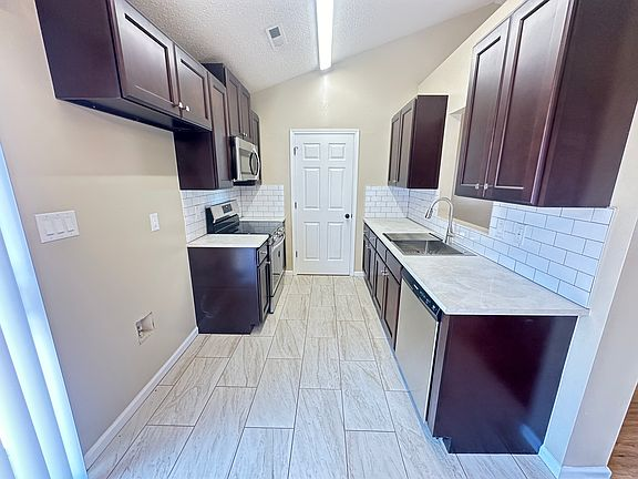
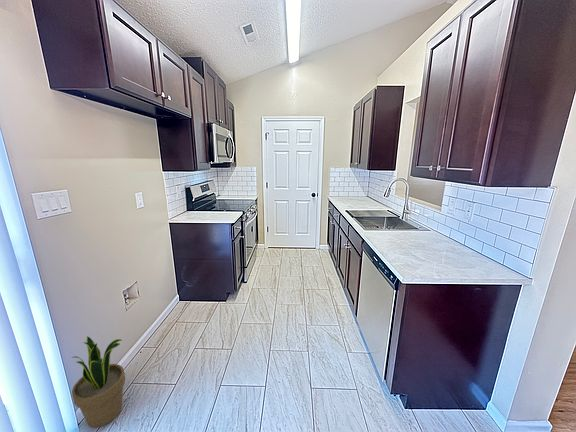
+ potted plant (103, 377)
